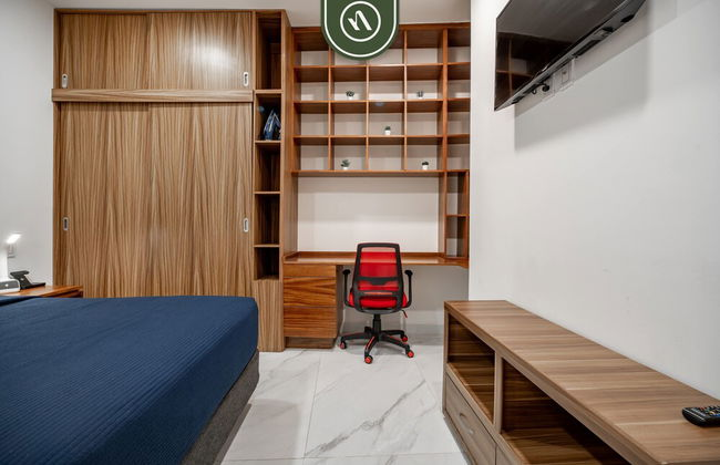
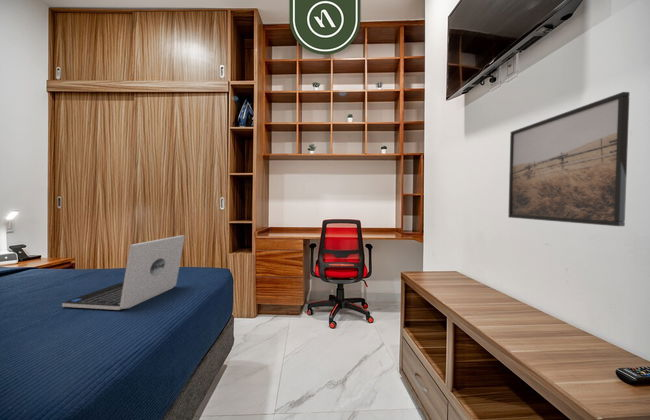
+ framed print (555, 168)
+ laptop (129, 267)
